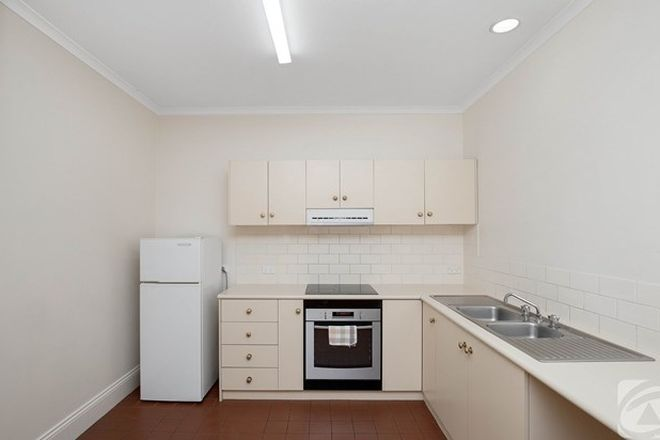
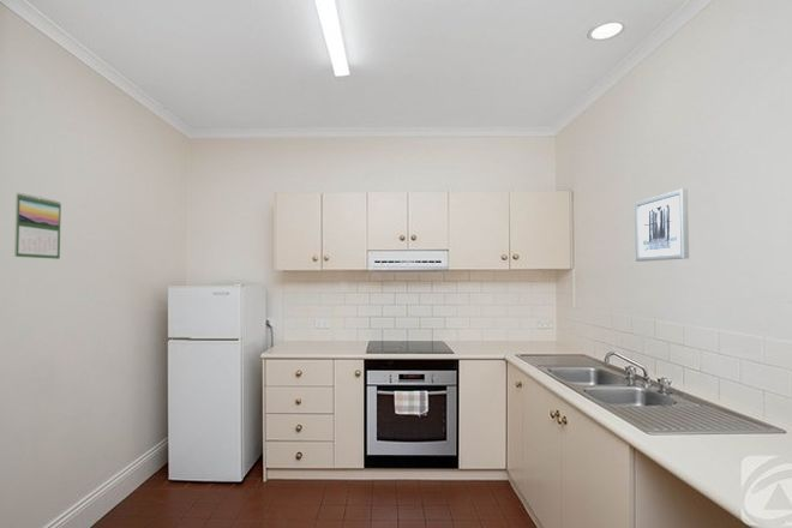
+ wall art (659, 228)
+ calendar (38, 227)
